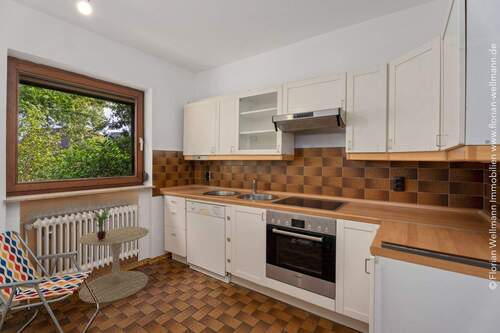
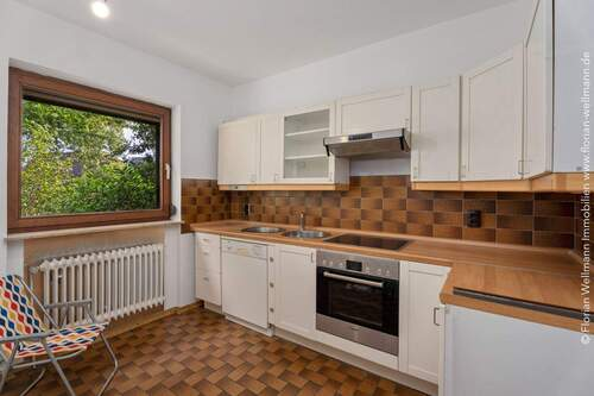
- potted plant (104, 224)
- side table (115, 259)
